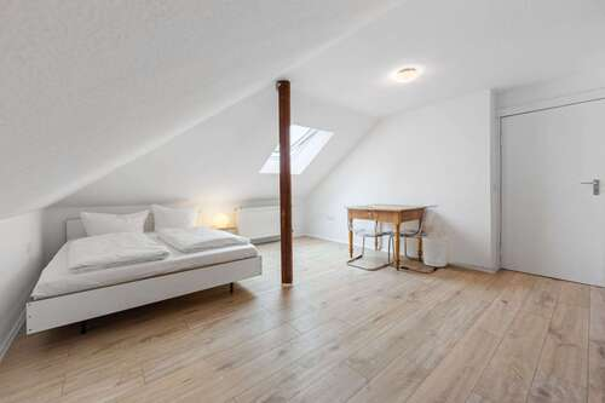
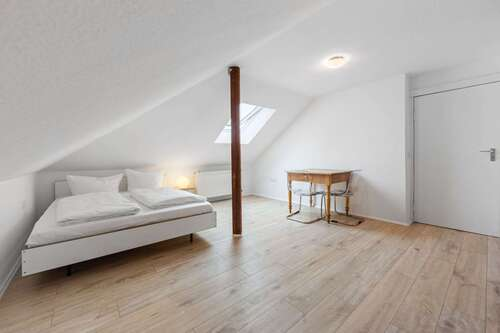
- waste bin (434, 251)
